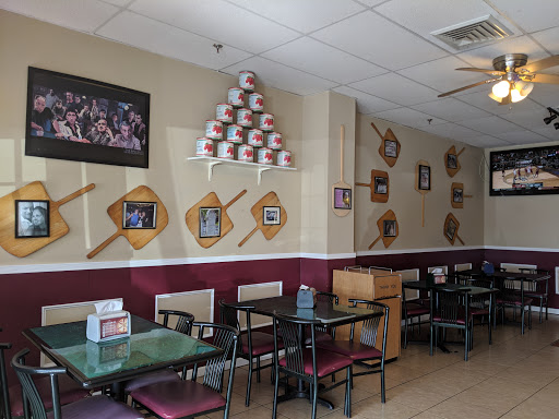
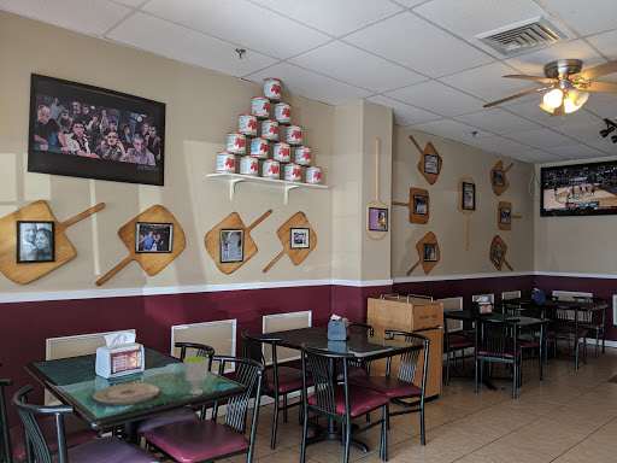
+ plate (127, 393)
+ cup (195, 375)
